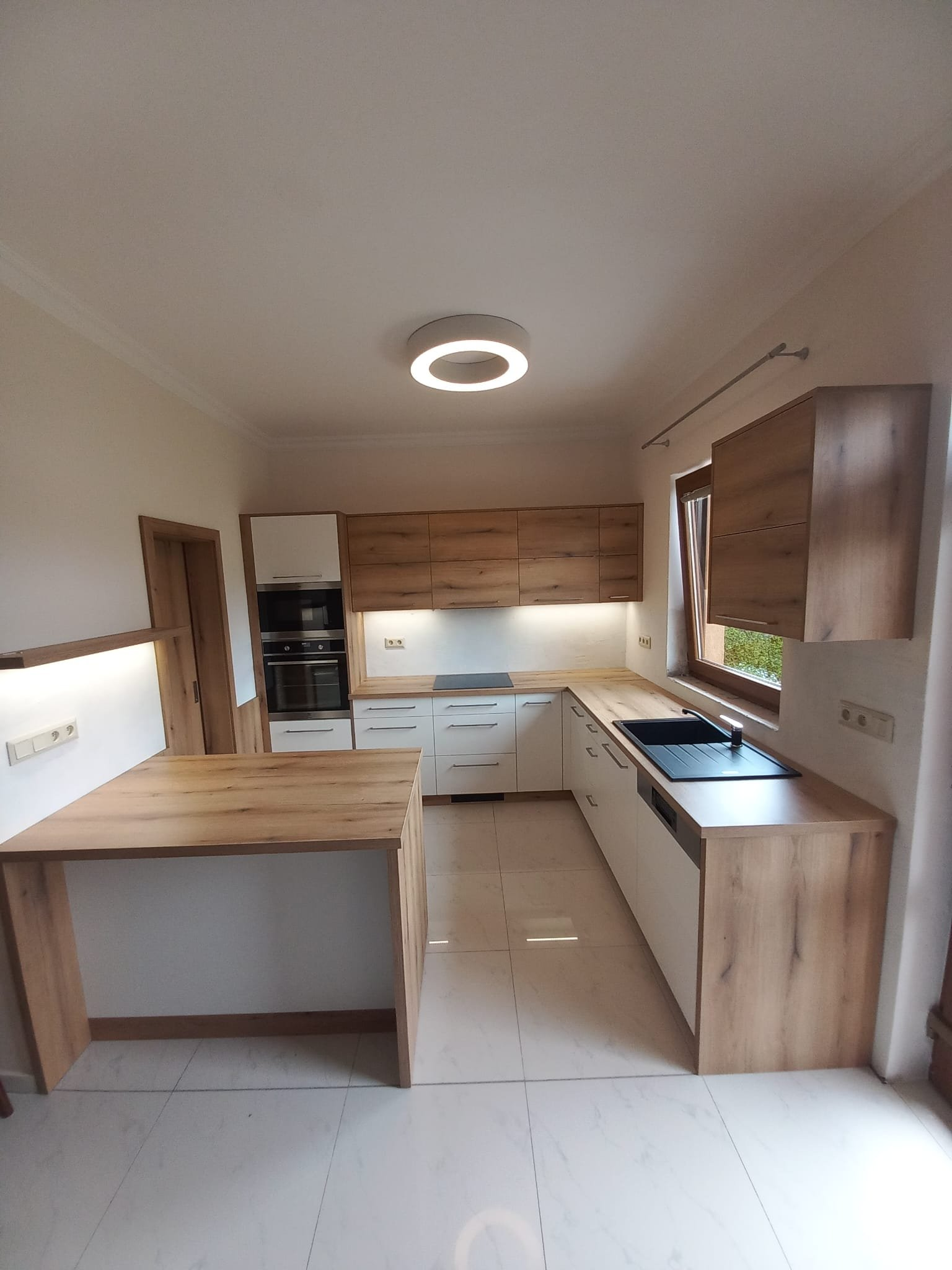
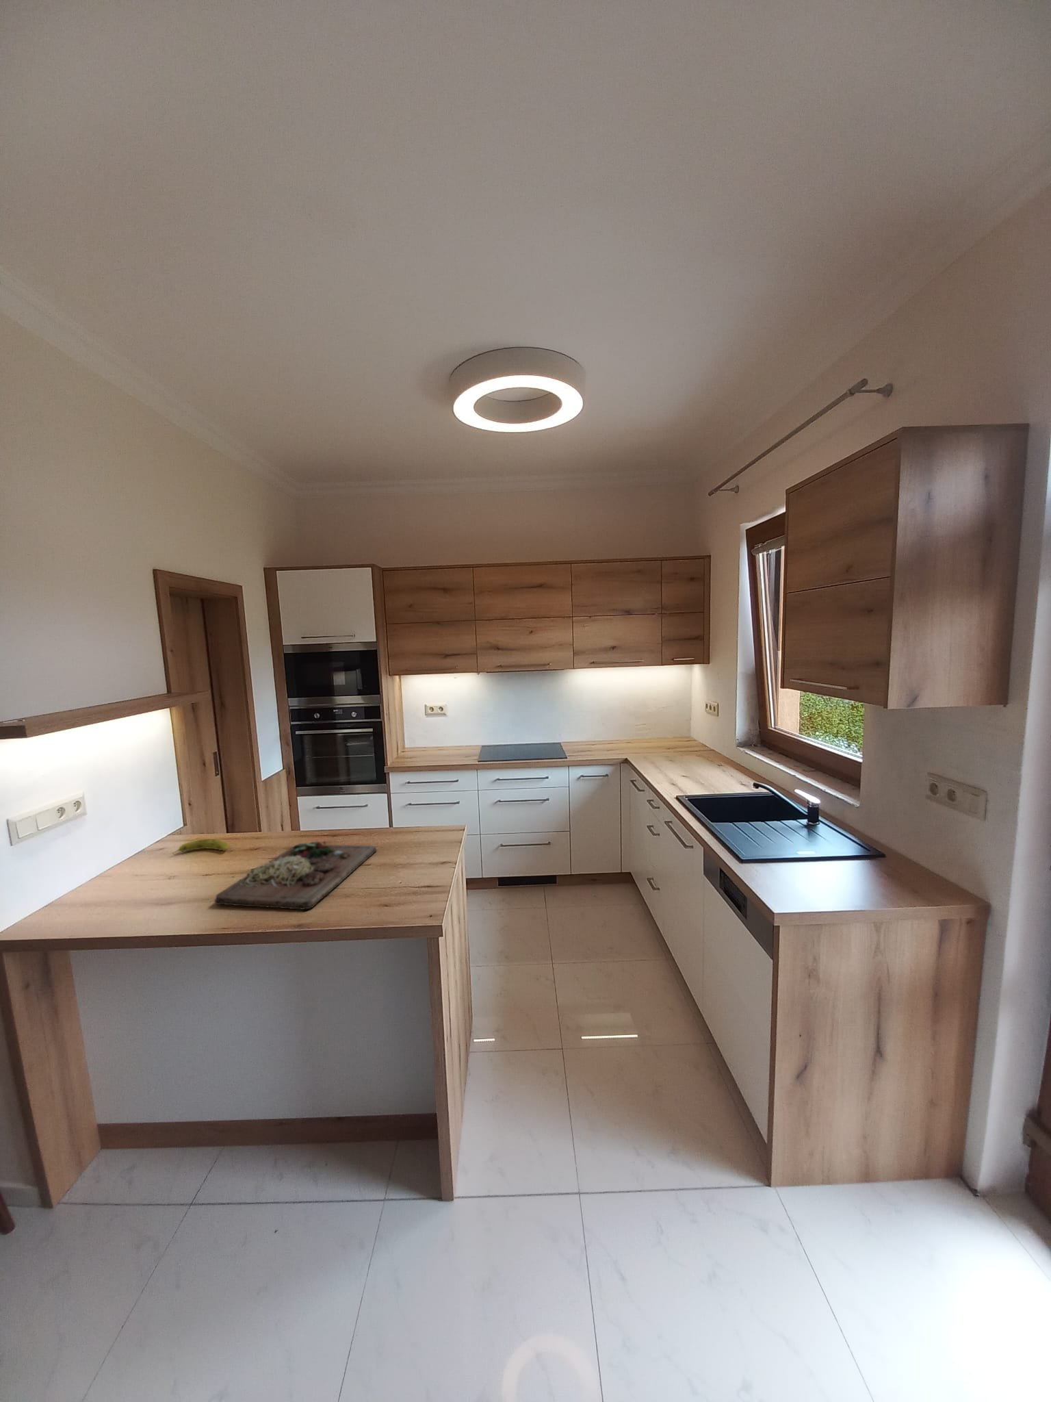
+ cutting board (302, 864)
+ fruit (204, 847)
